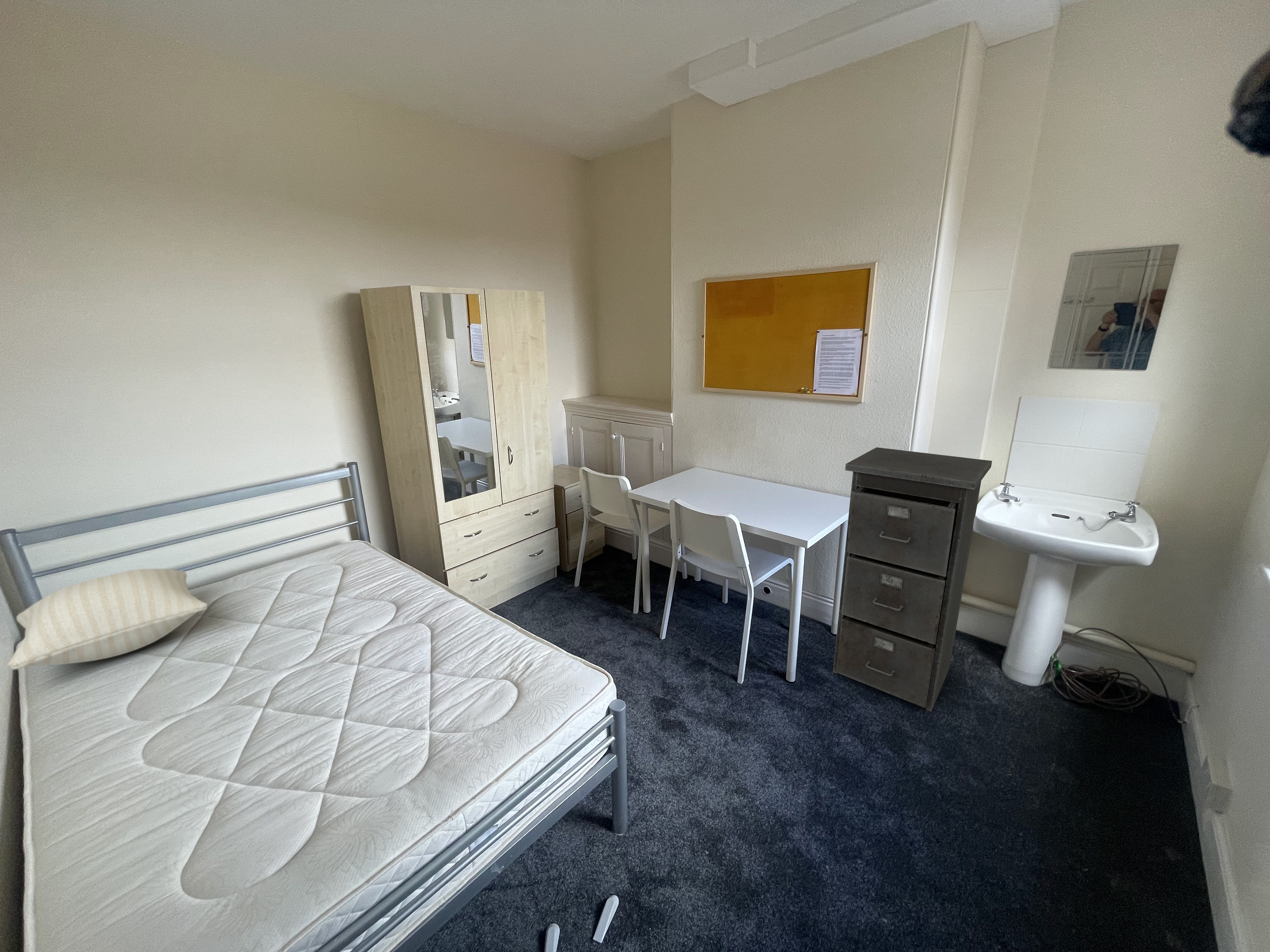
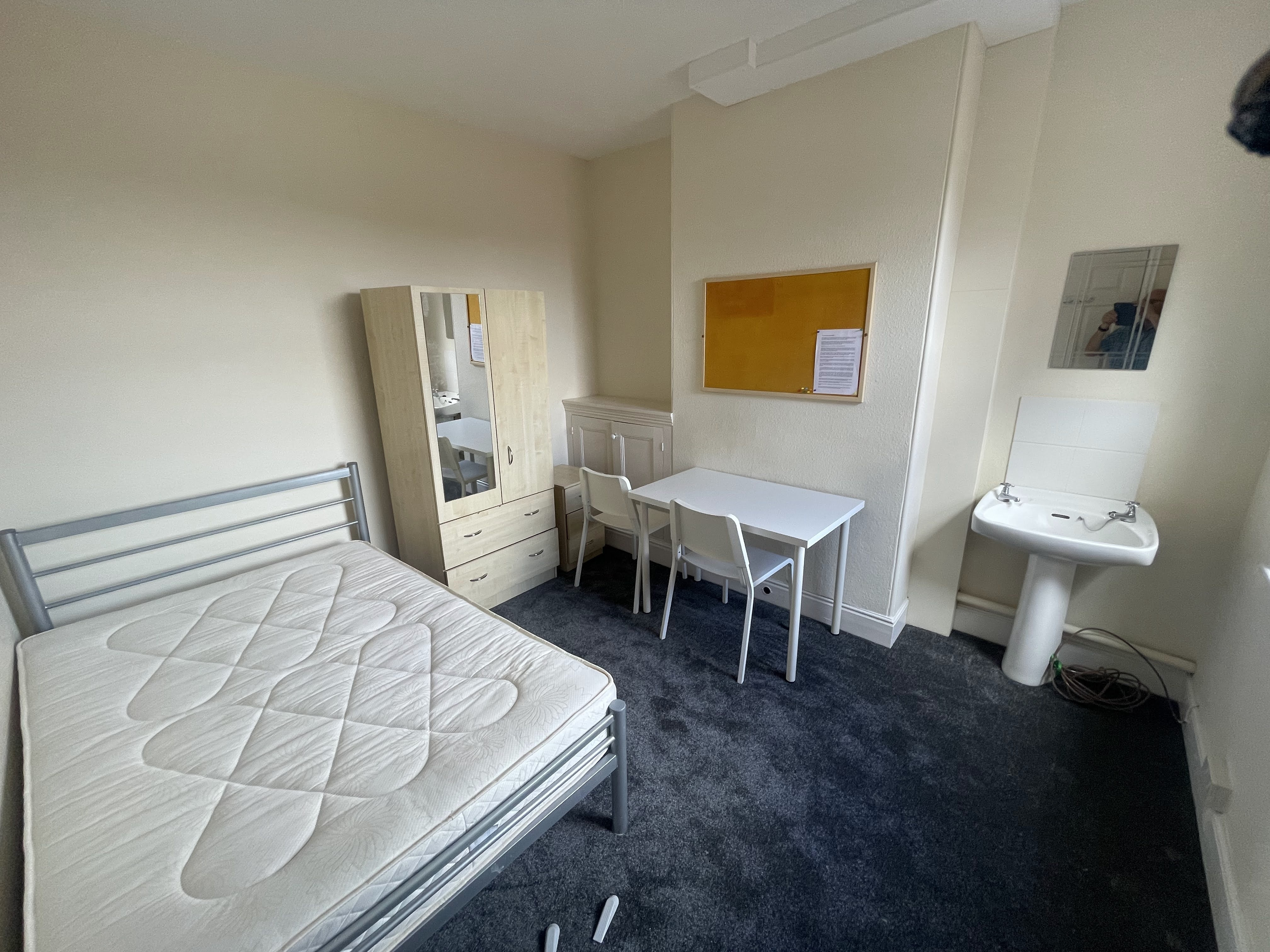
- filing cabinet (902, 575)
- pillow (112, 612)
